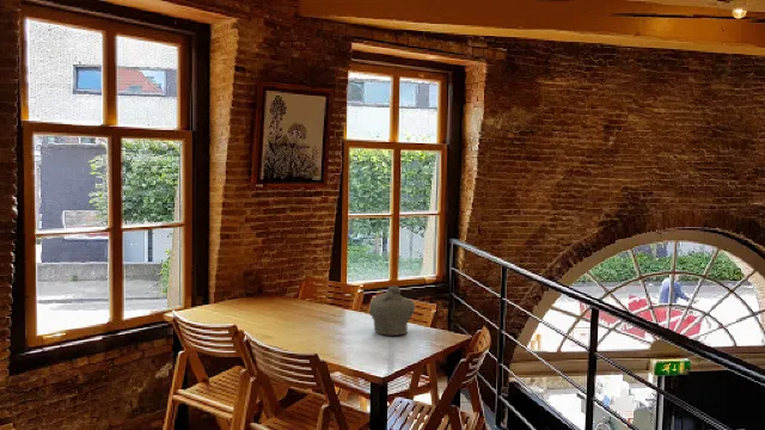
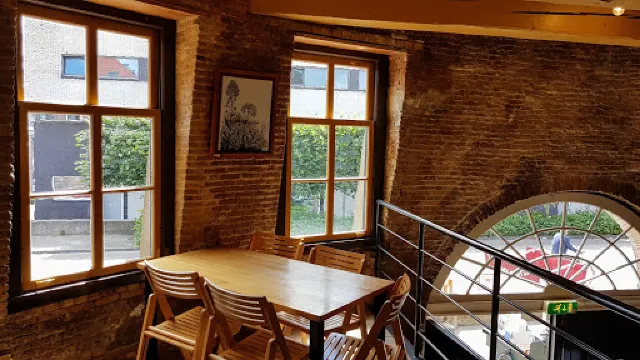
- jar (392, 309)
